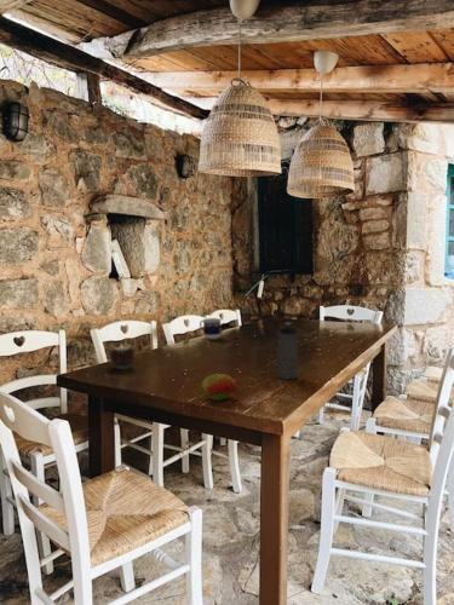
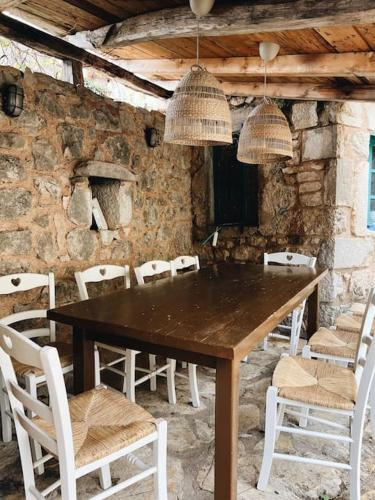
- candle (122, 355)
- water bottle (287, 350)
- cup (209, 328)
- fruit (219, 385)
